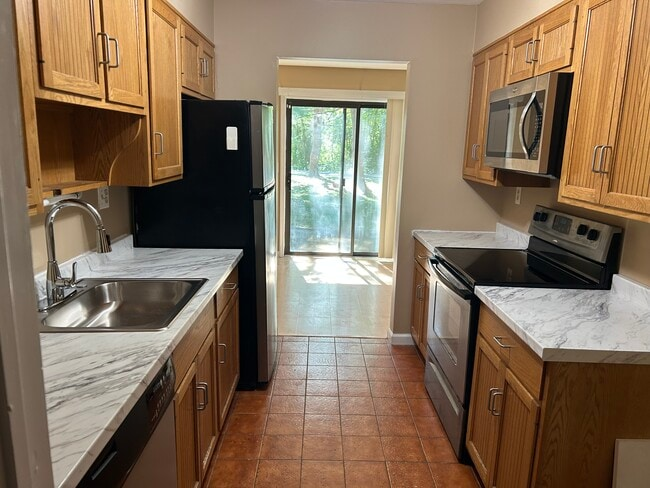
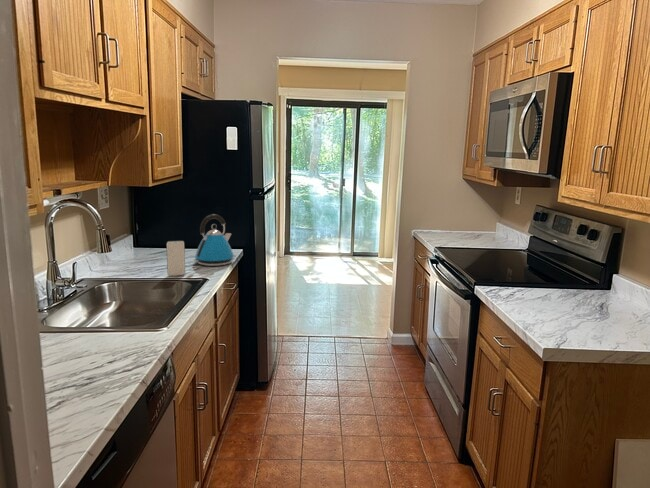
+ smartphone (175, 258)
+ kettle (213, 238)
